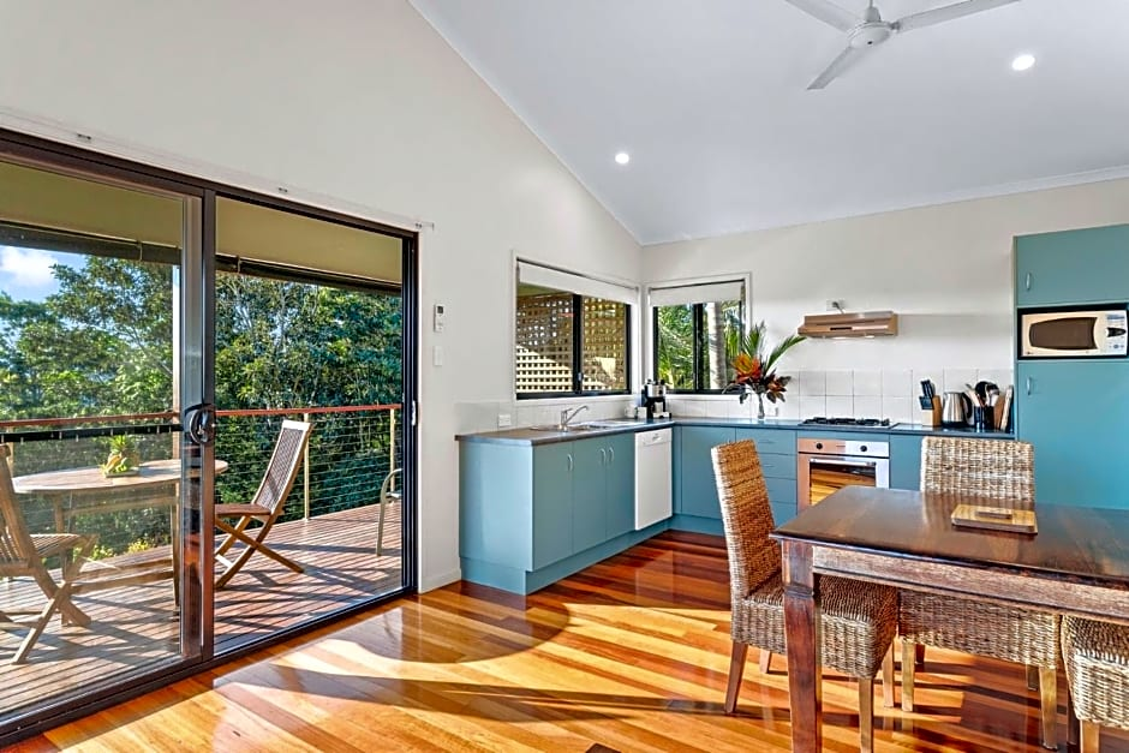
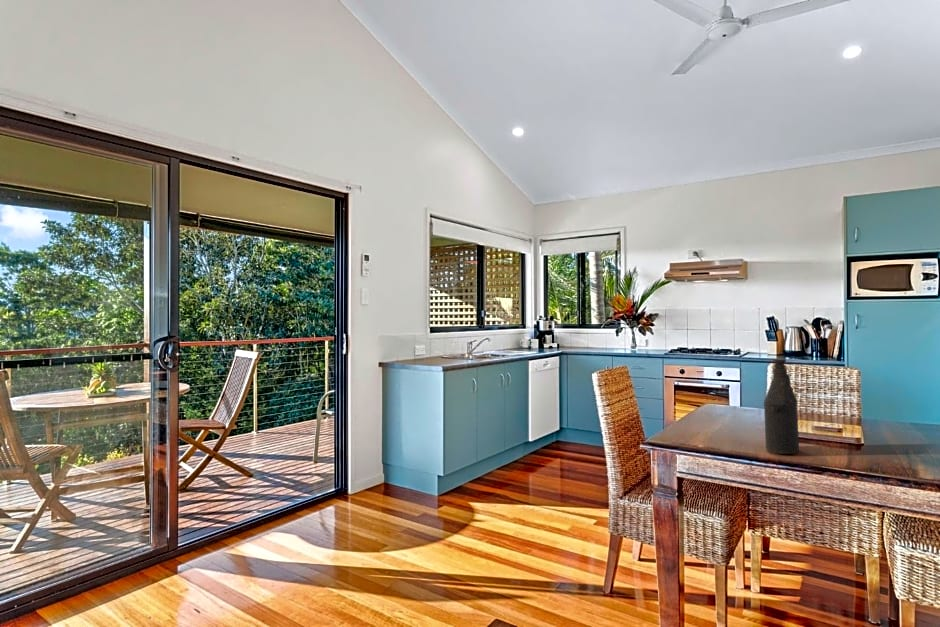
+ bottle (781, 404)
